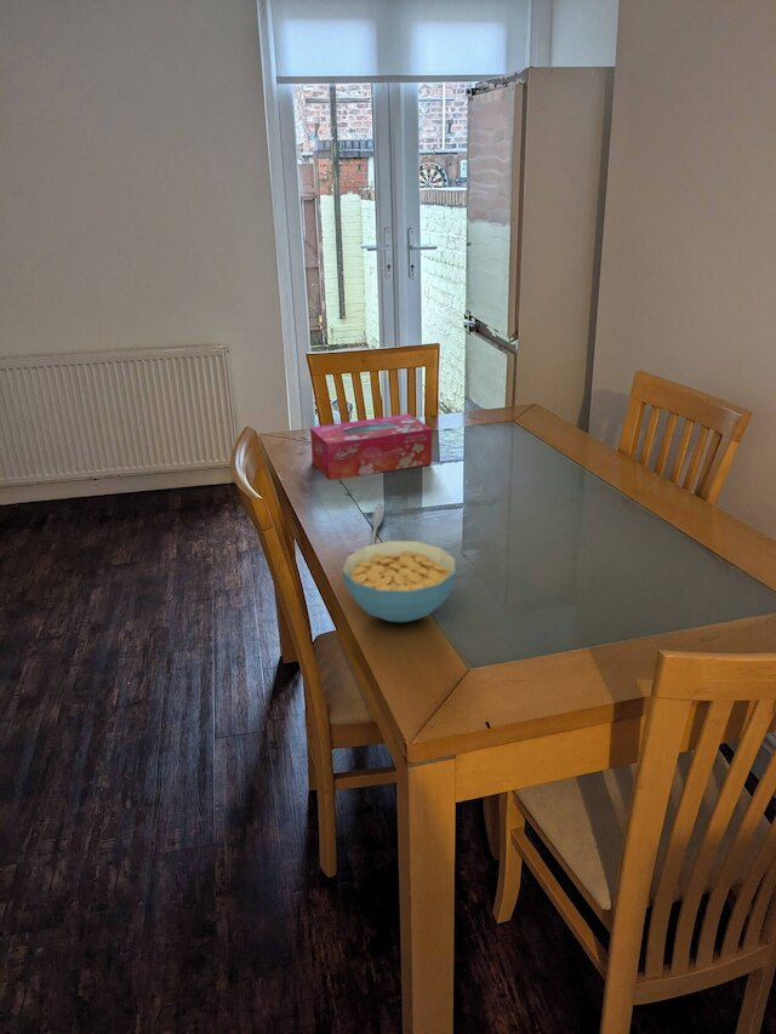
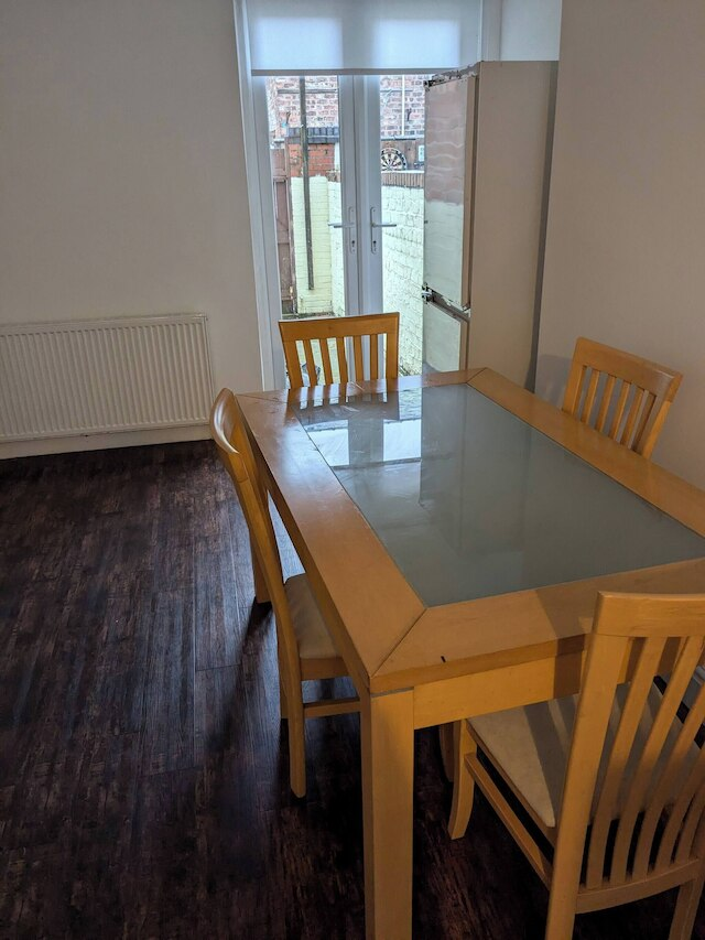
- spatula (376, 529)
- cereal bowl (400, 589)
- tissue box (370, 445)
